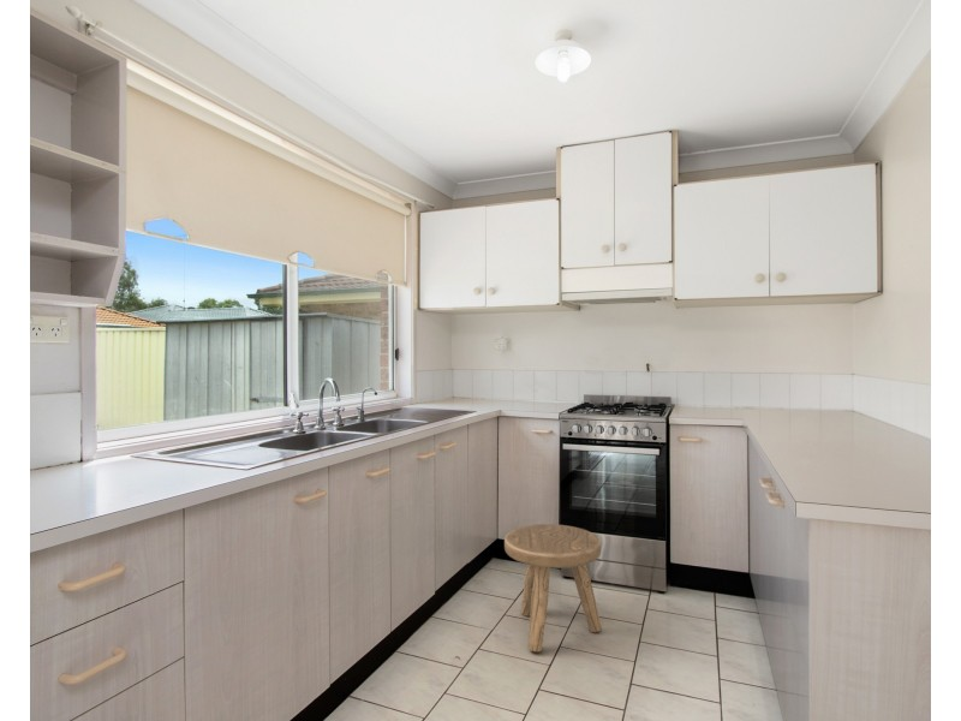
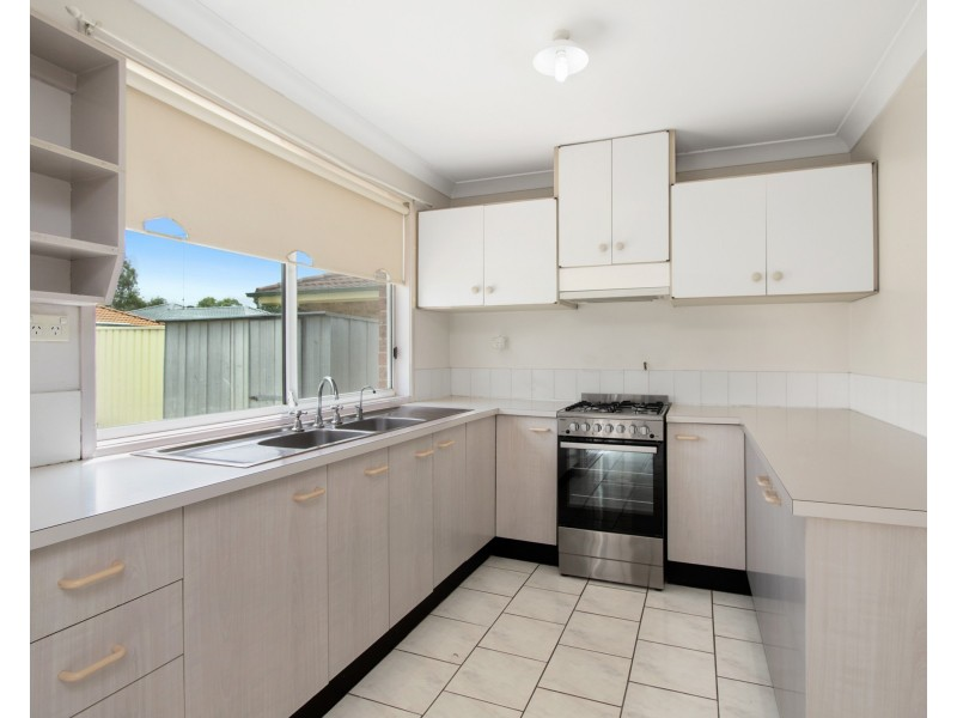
- stool (548, 584)
